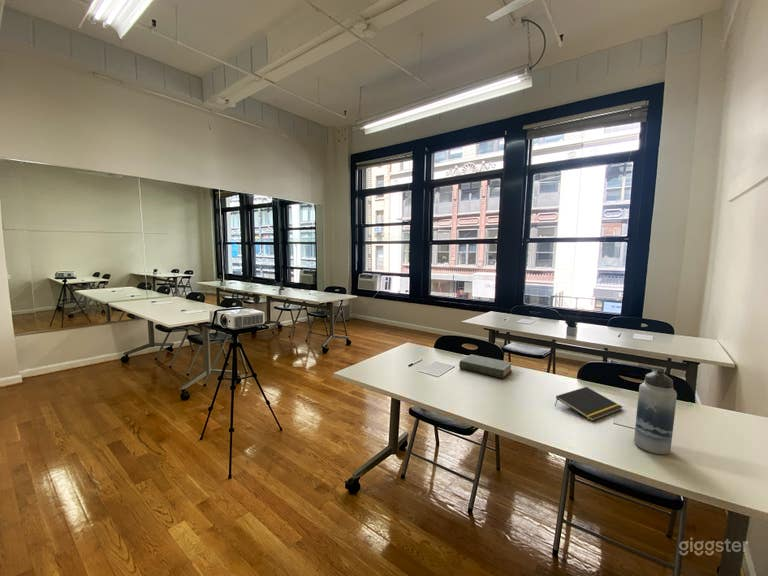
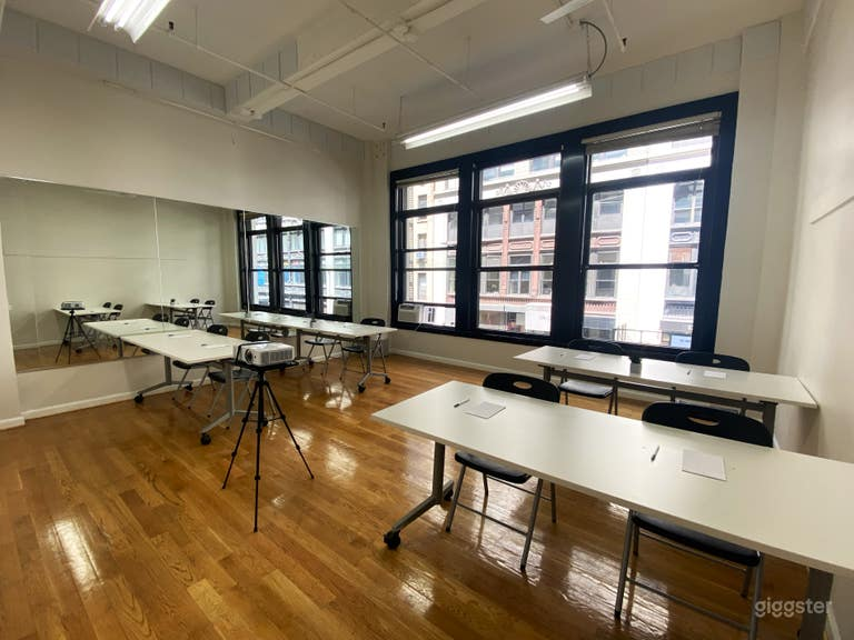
- water bottle (656, 408)
- book (485, 365)
- notepad (589, 402)
